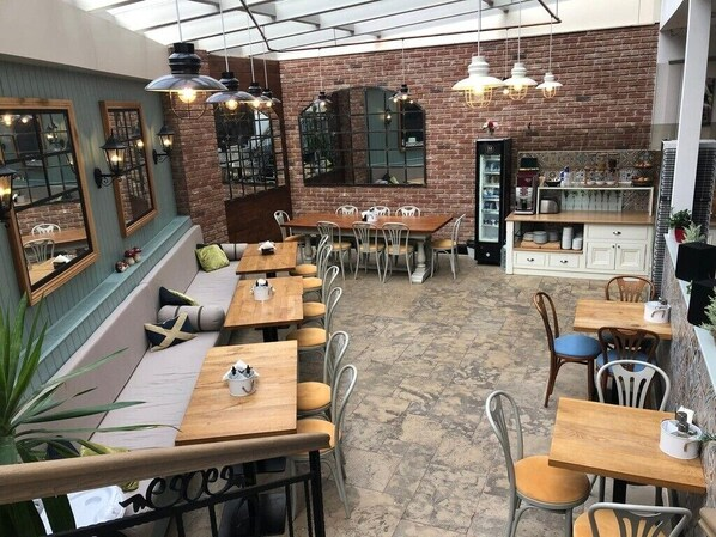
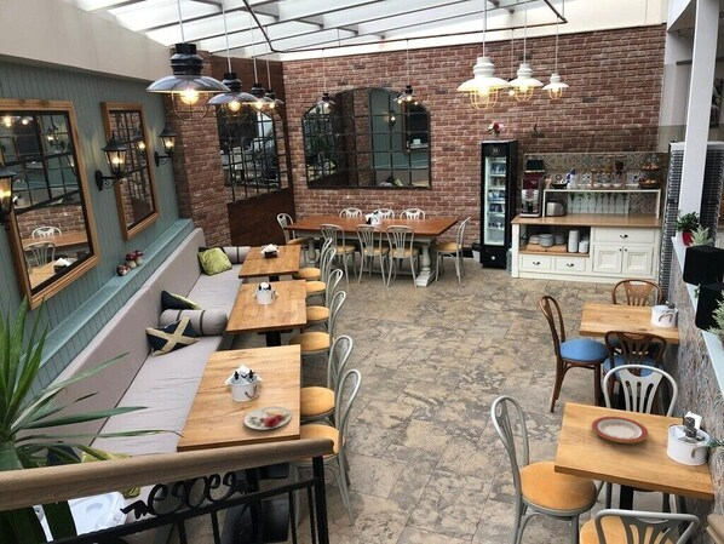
+ plate (268, 417)
+ plate (619, 430)
